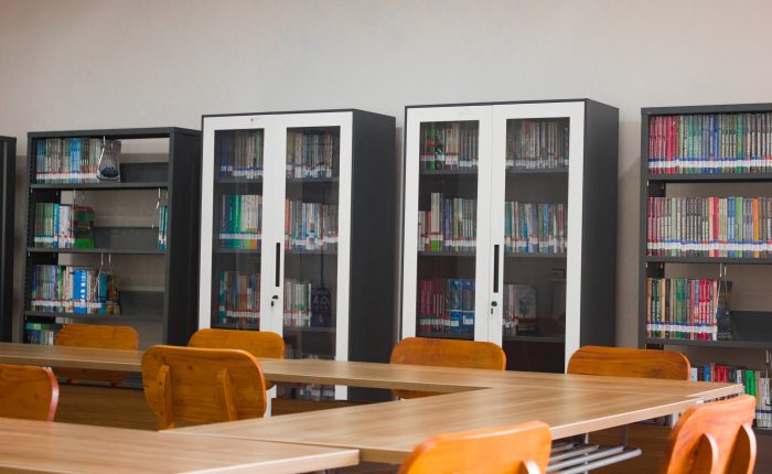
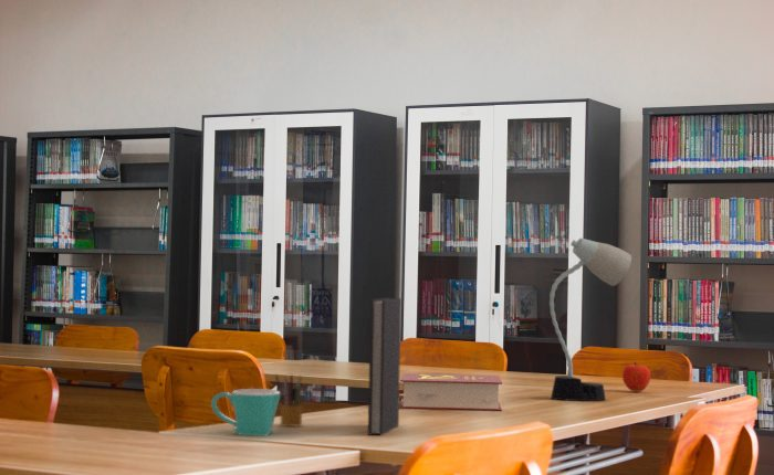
+ desk lamp (557, 325)
+ book (450, 391)
+ diary (385, 365)
+ mug (245, 412)
+ fruit (636, 376)
+ pencil box (291, 399)
